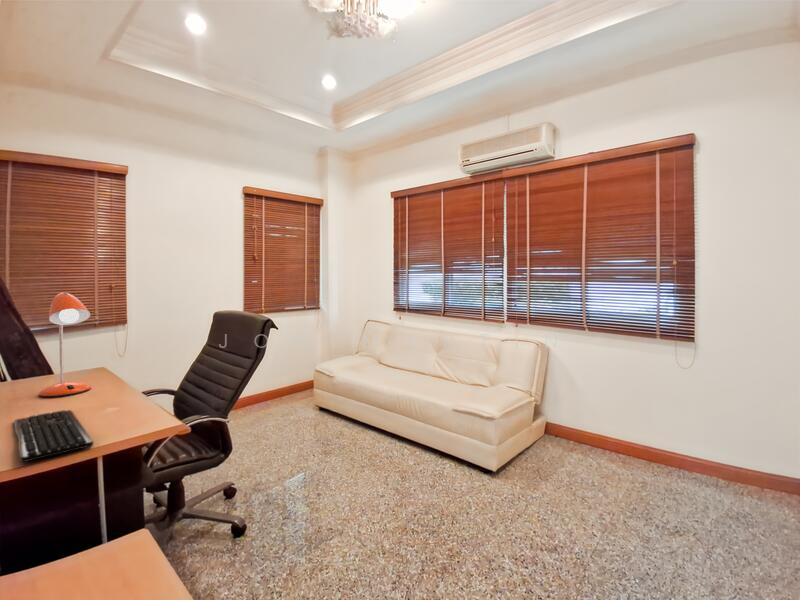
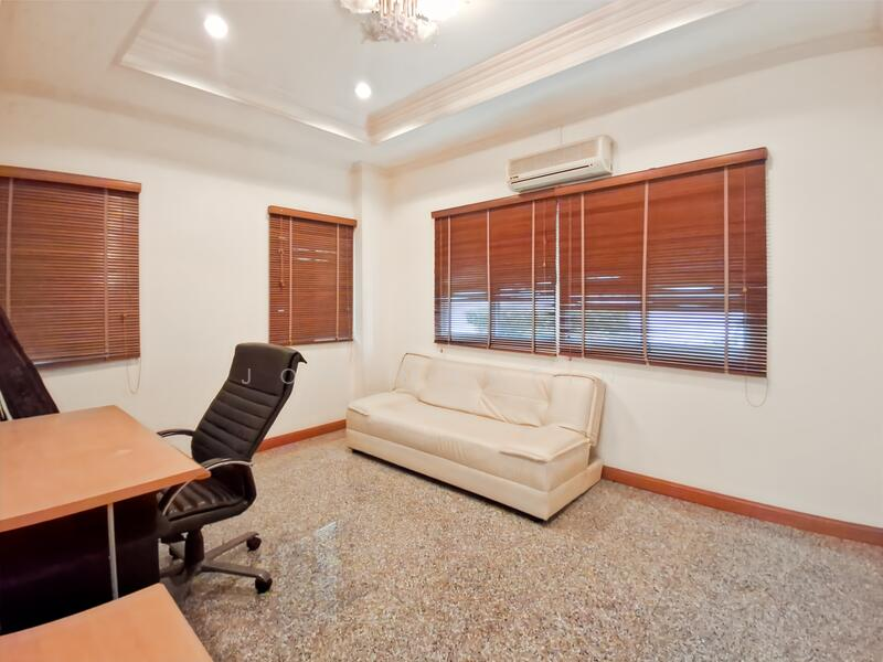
- desk lamp (62, 342)
- keyboard (50, 430)
